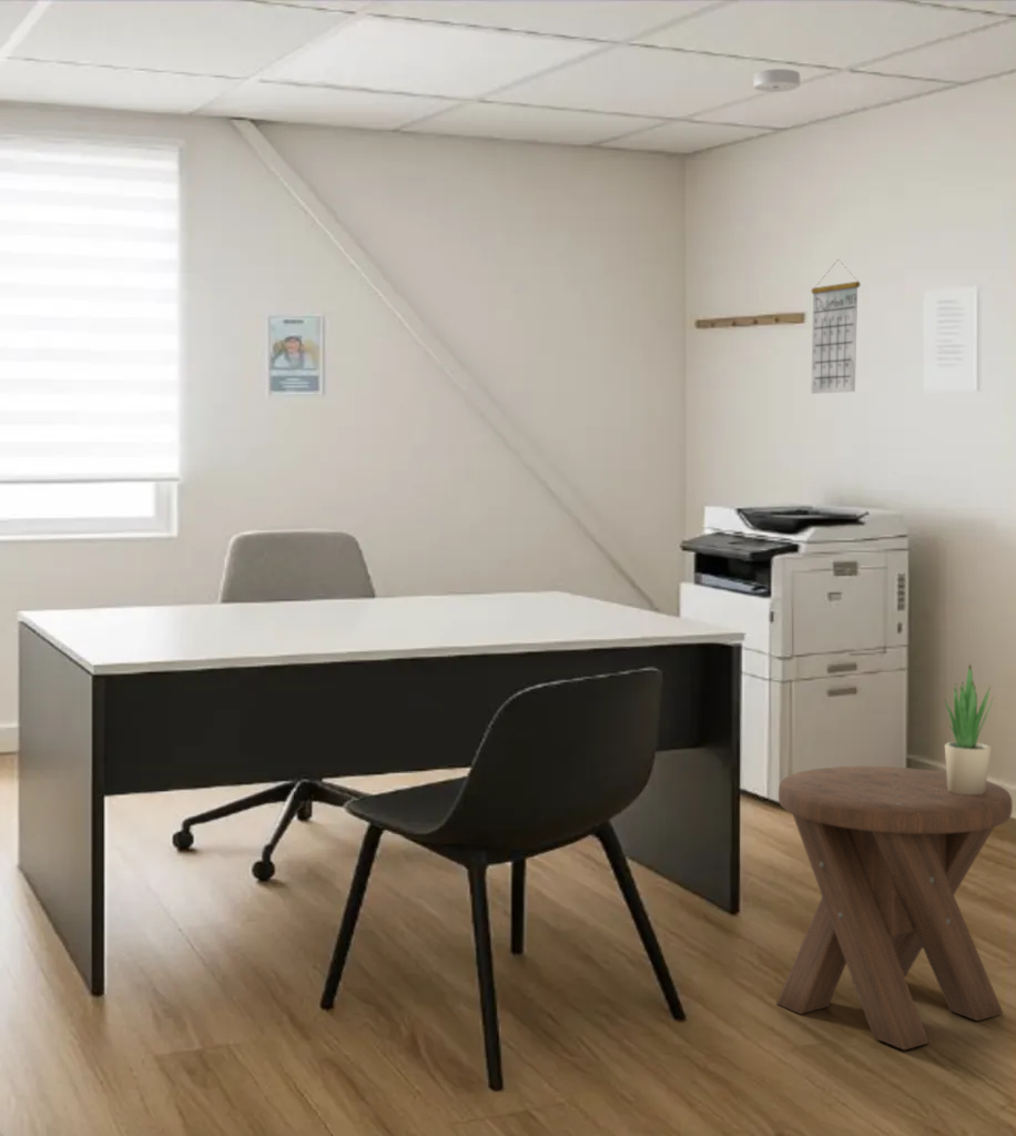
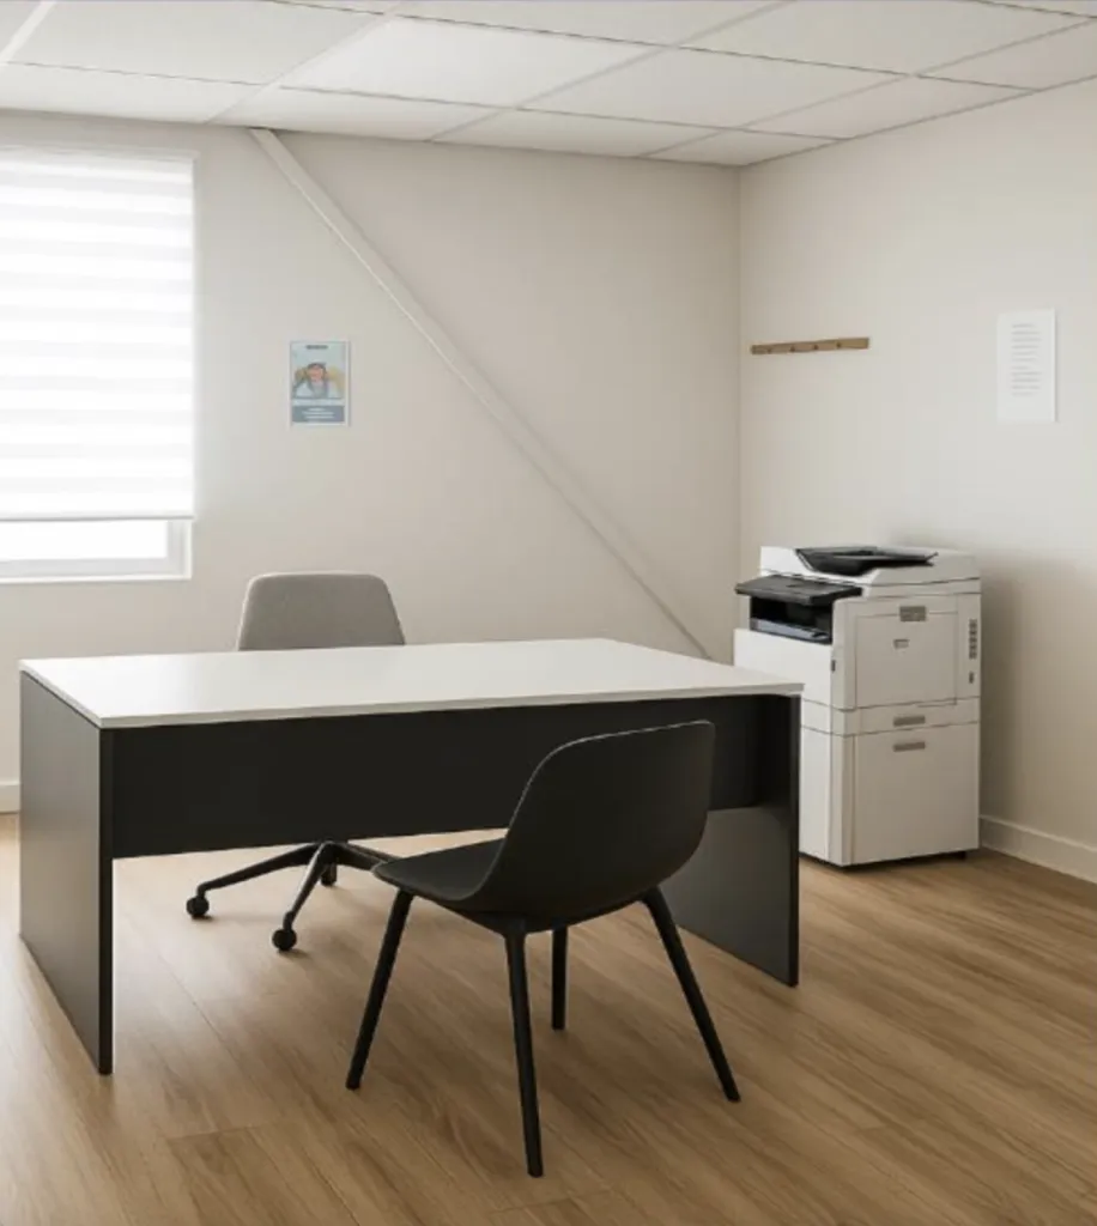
- calendar (834, 325)
- potted plant (965, 727)
- smoke detector (776, 80)
- music stool (891, 899)
